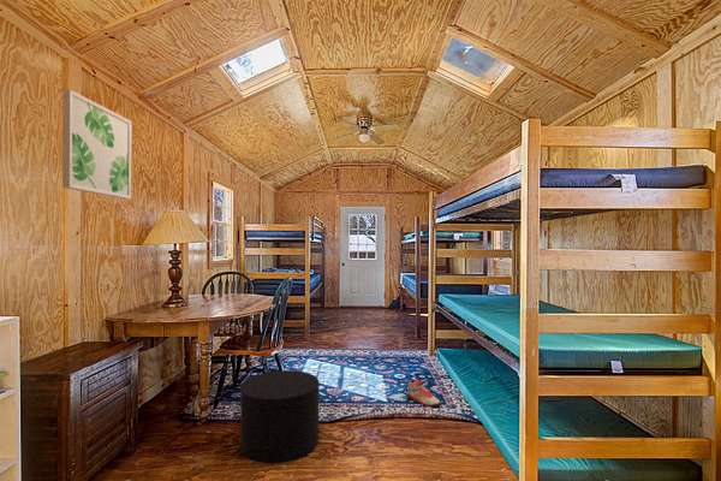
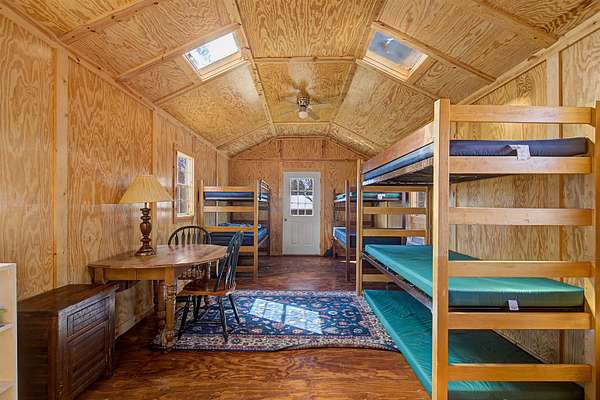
- wall art (101, 150)
- sneaker (423, 391)
- stool (280, 411)
